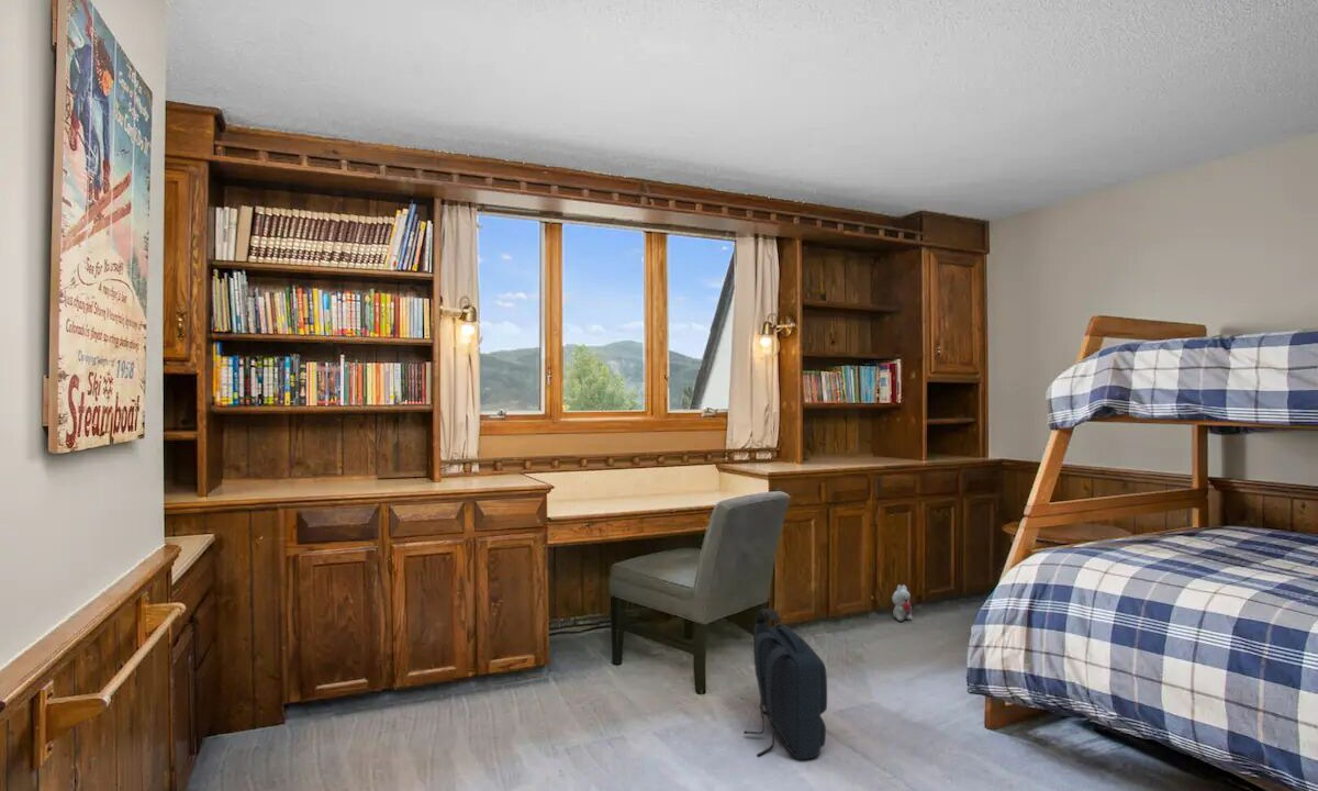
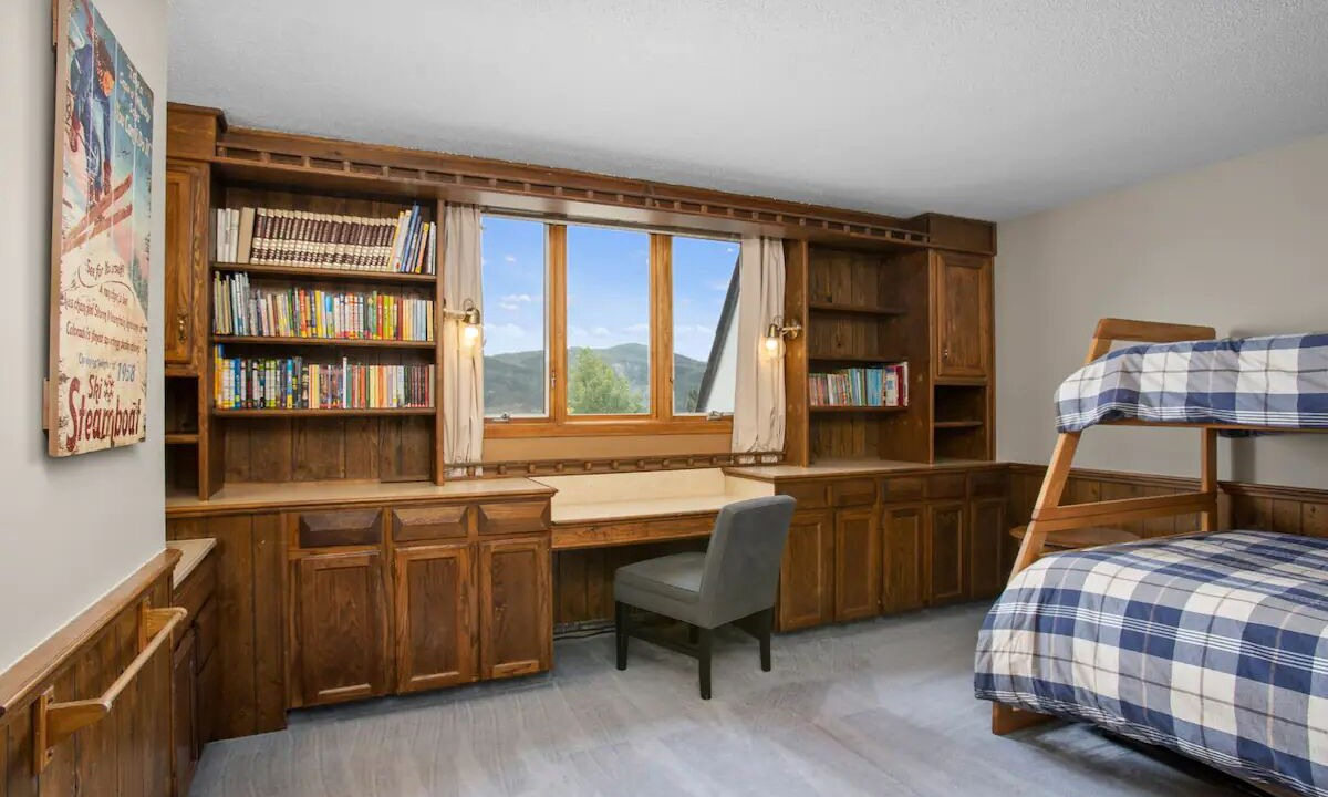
- plush toy (901, 601)
- backpack (777, 678)
